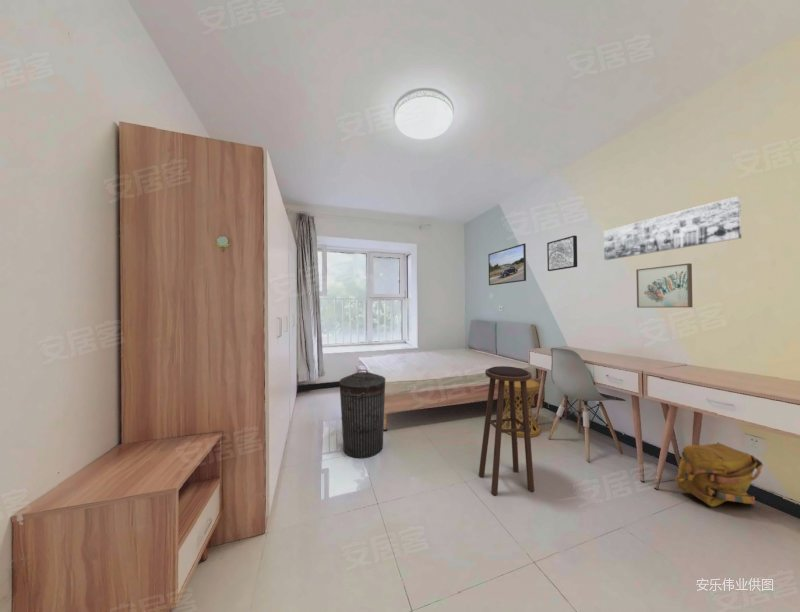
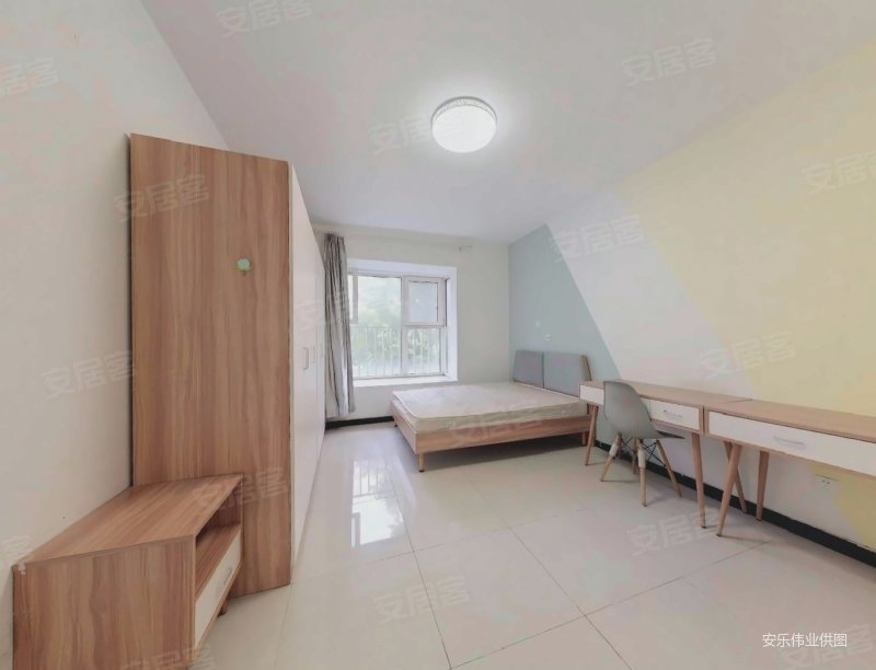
- stool (506, 429)
- side table (517, 405)
- wall art (660, 234)
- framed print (505, 266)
- wall art (561, 254)
- trash can (363, 408)
- wall art (662, 287)
- backpack (713, 473)
